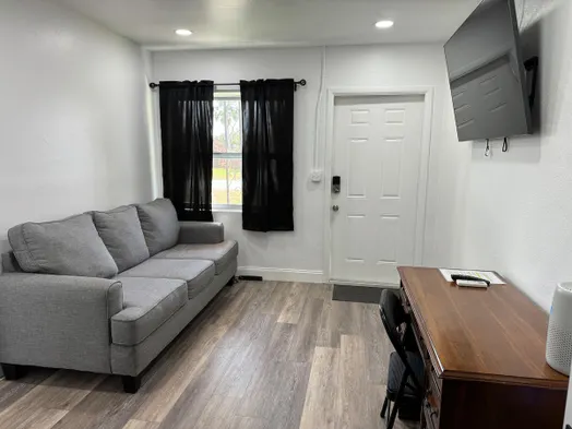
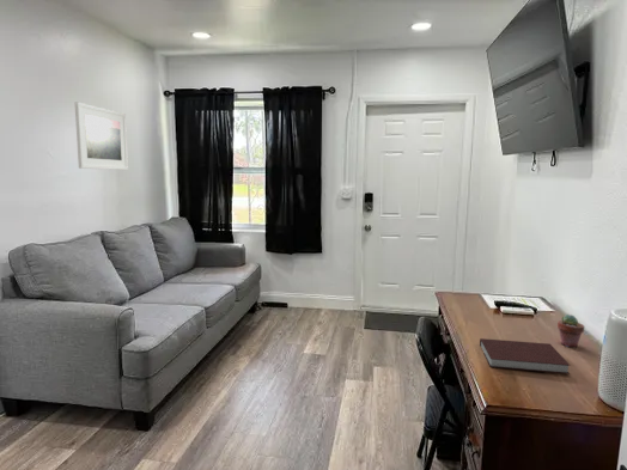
+ notebook (521, 354)
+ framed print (103, 139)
+ potted succulent (570, 329)
